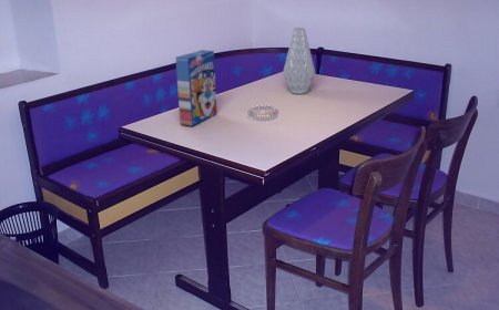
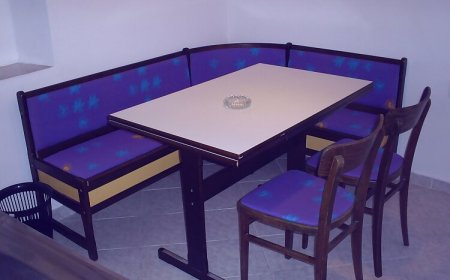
- cereal box (196, 87)
- vase (298, 60)
